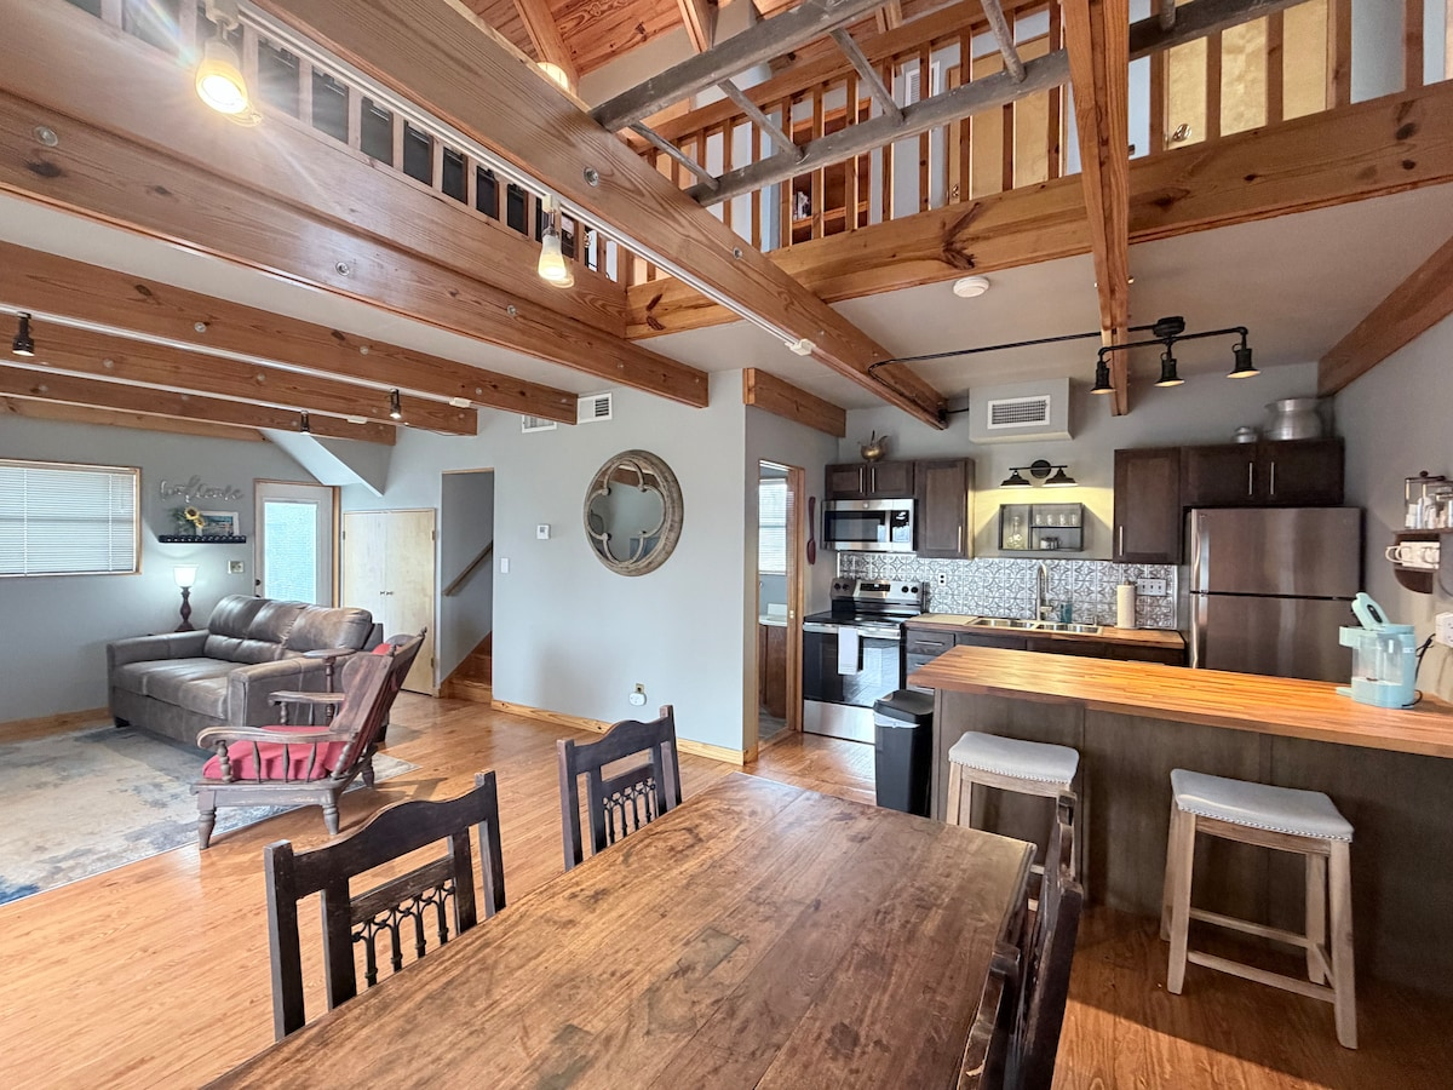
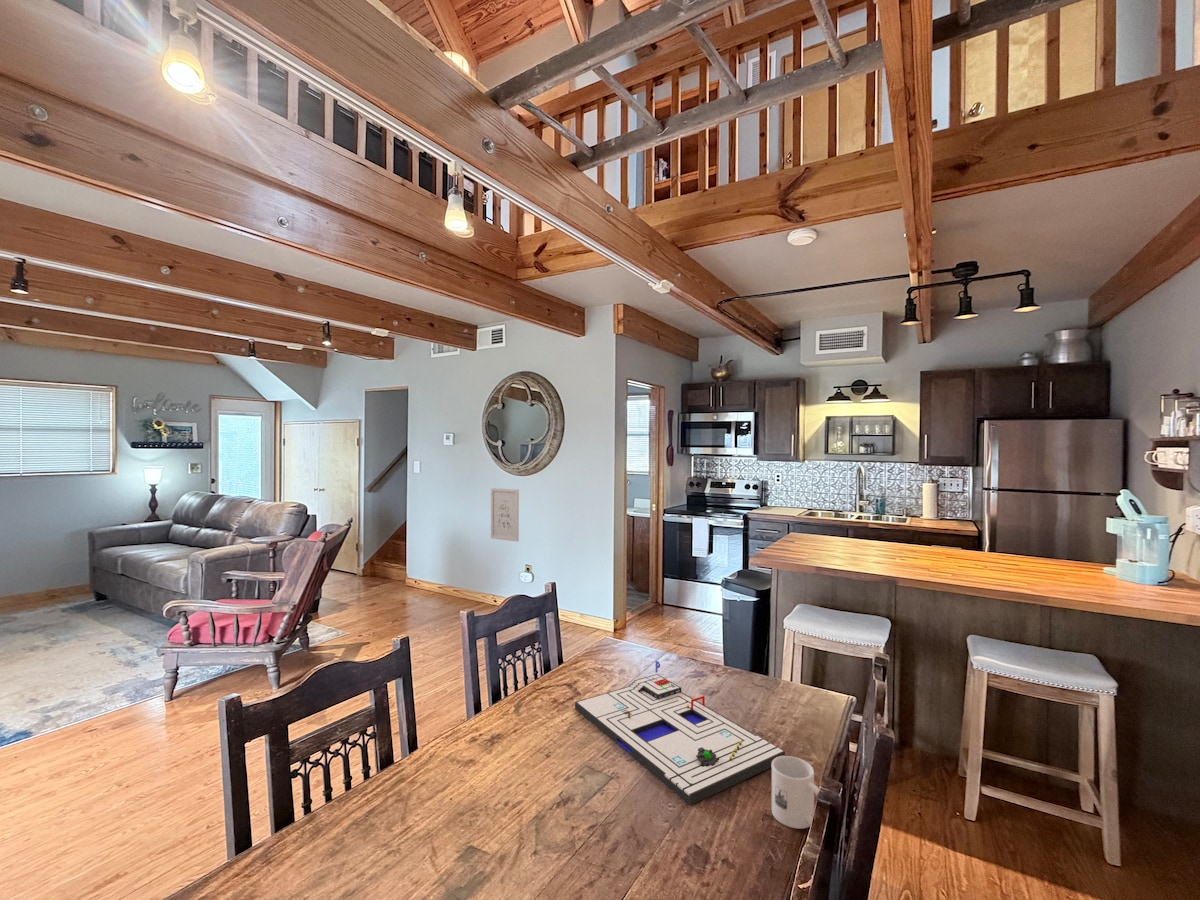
+ mug (799, 795)
+ wall art (504, 514)
+ board game (670, 713)
